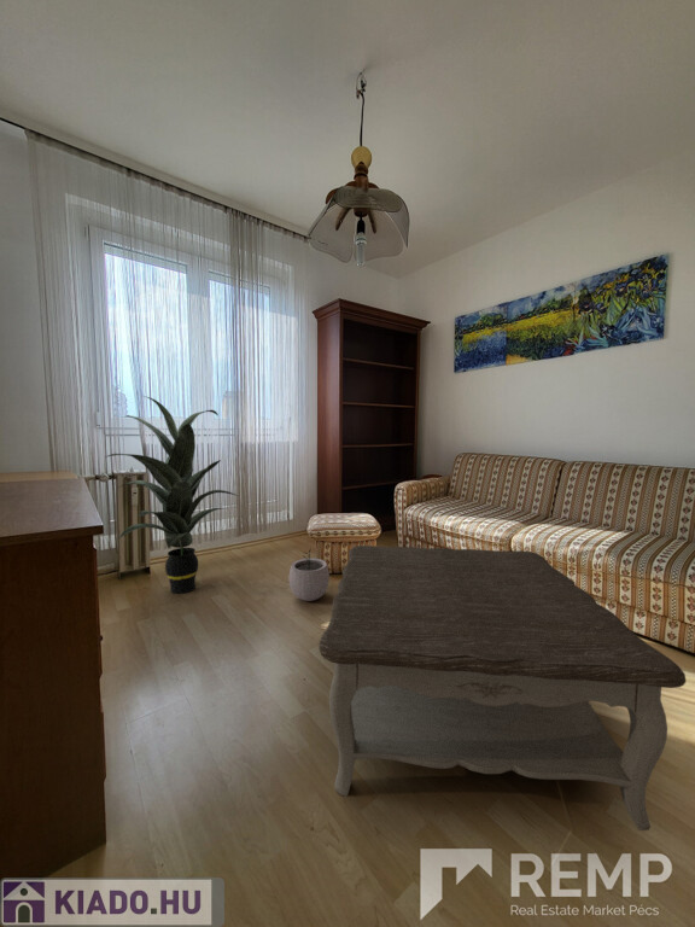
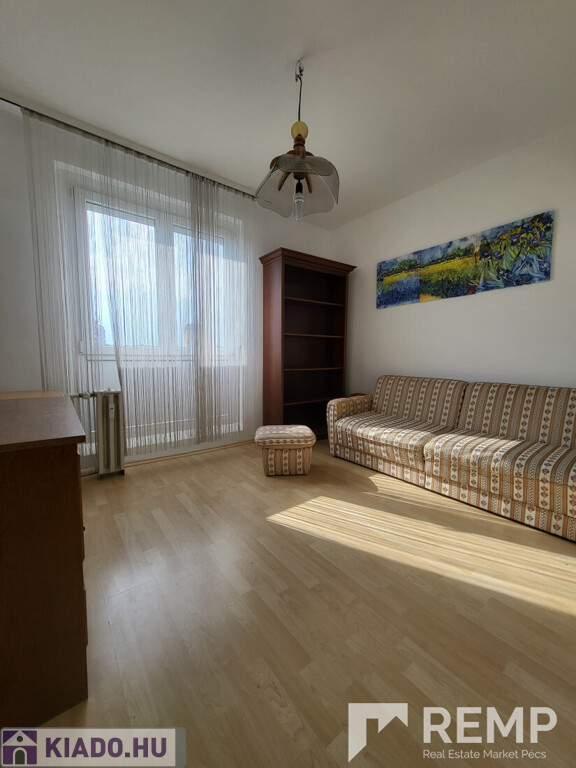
- coffee table (457, 642)
- plant pot (309, 573)
- indoor plant (170, 495)
